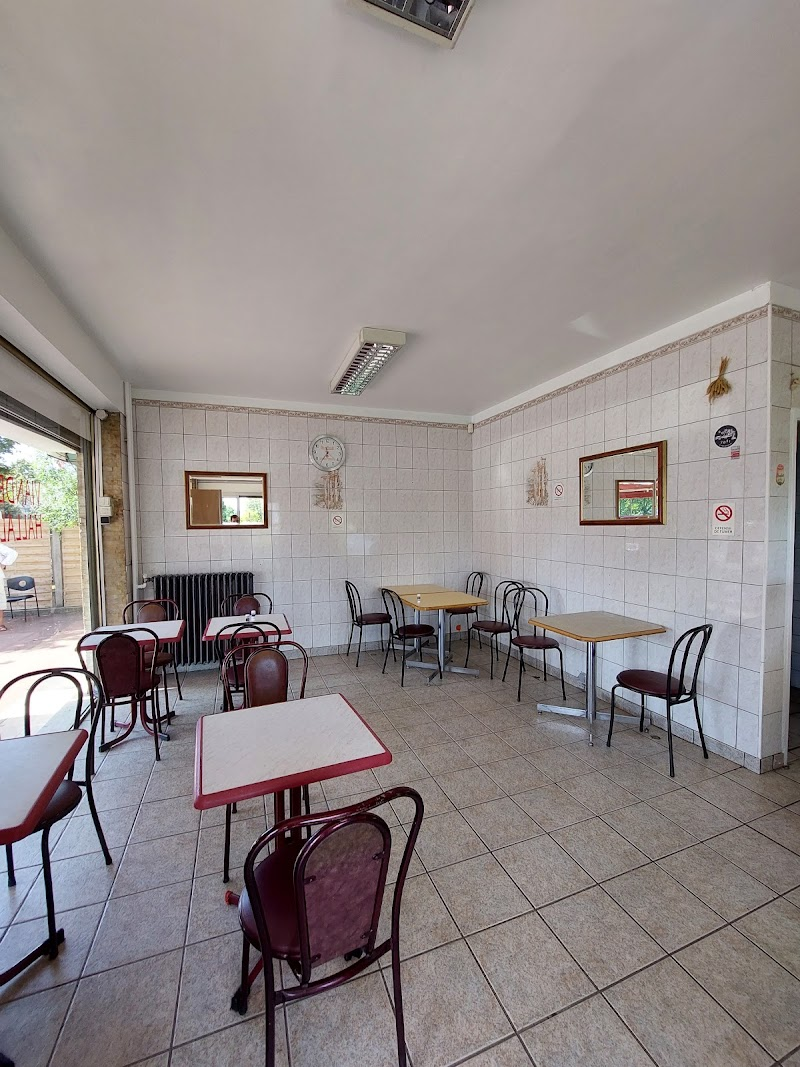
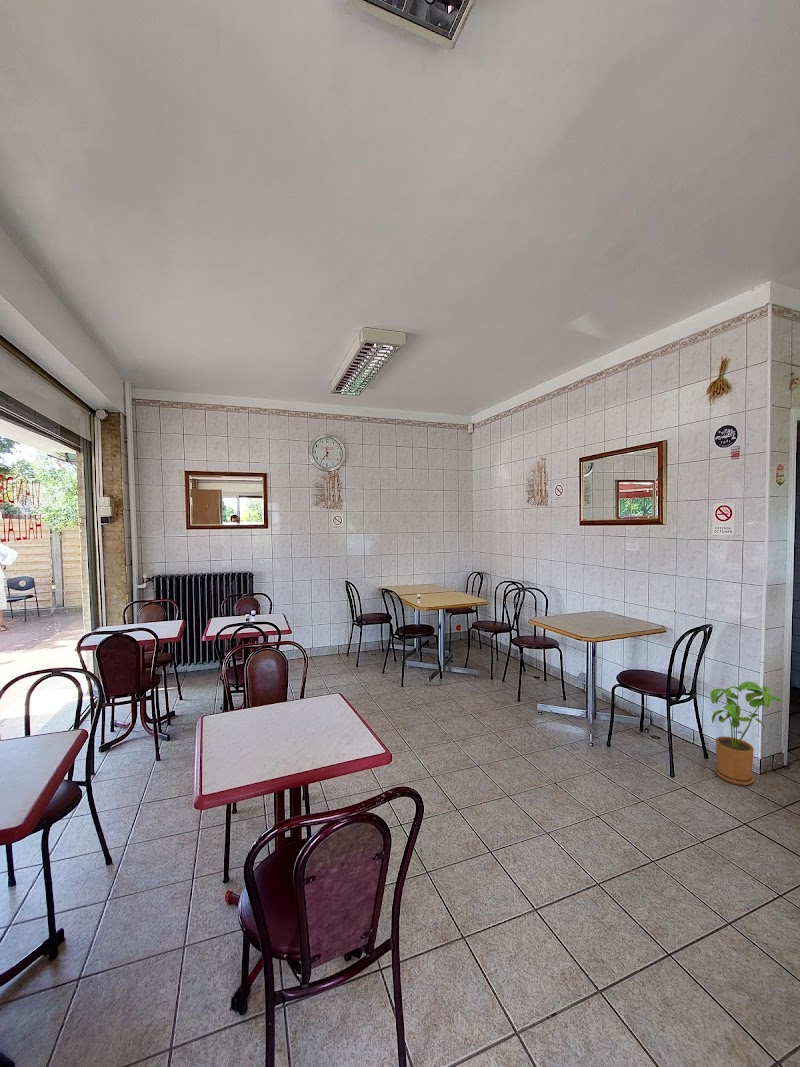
+ house plant (734, 729)
